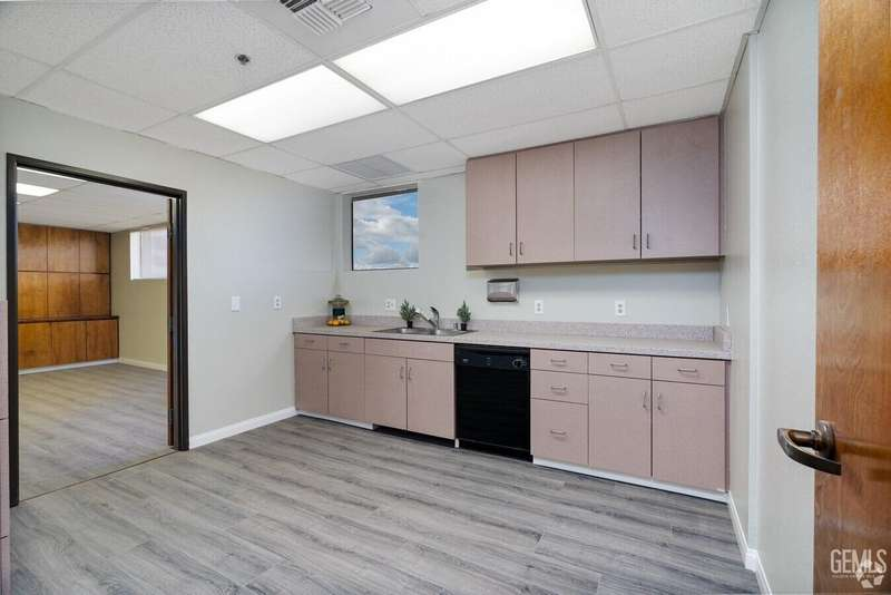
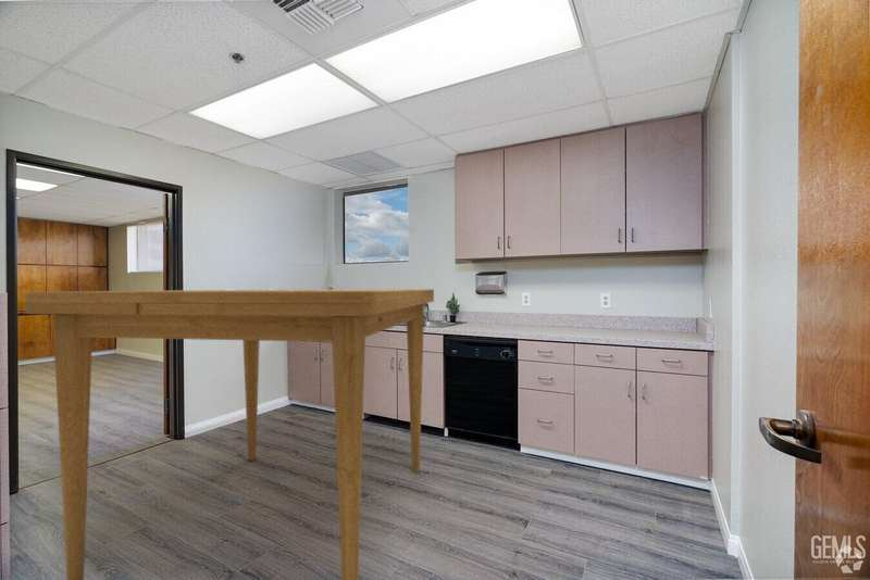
+ dining table (257, 402)
